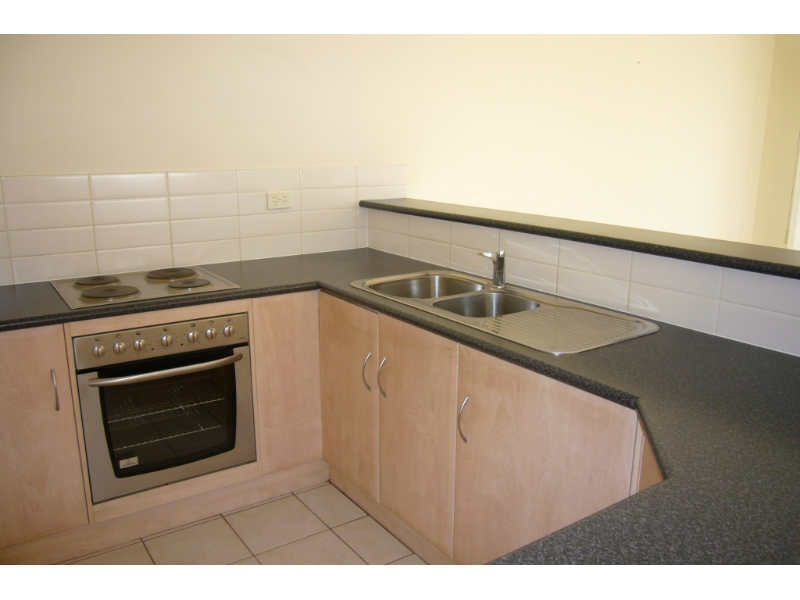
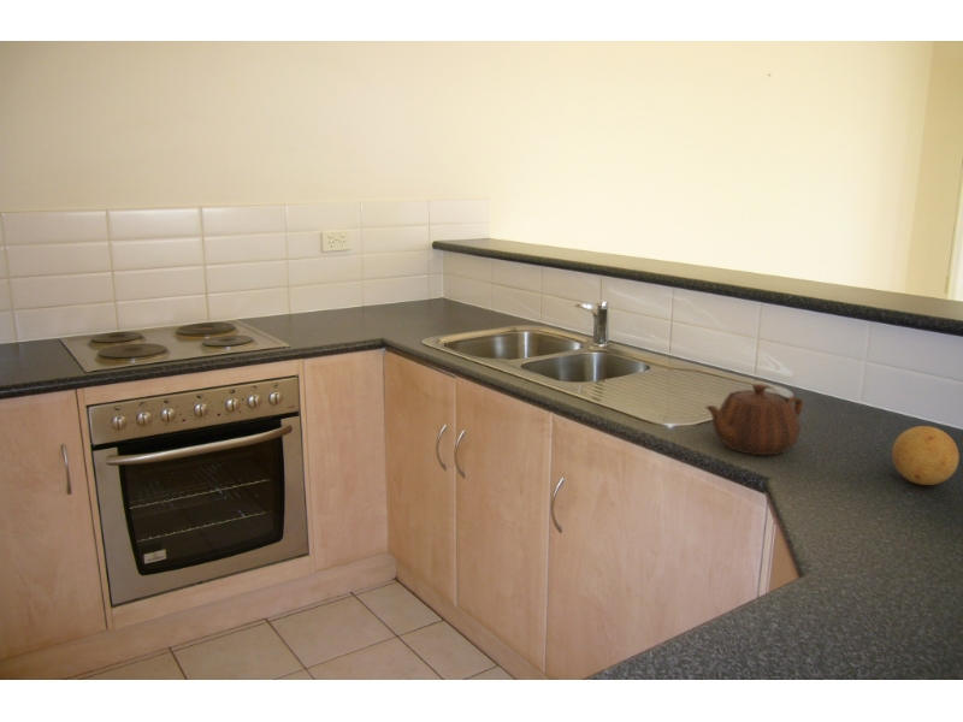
+ teapot (754, 416)
+ fruit (924, 455)
